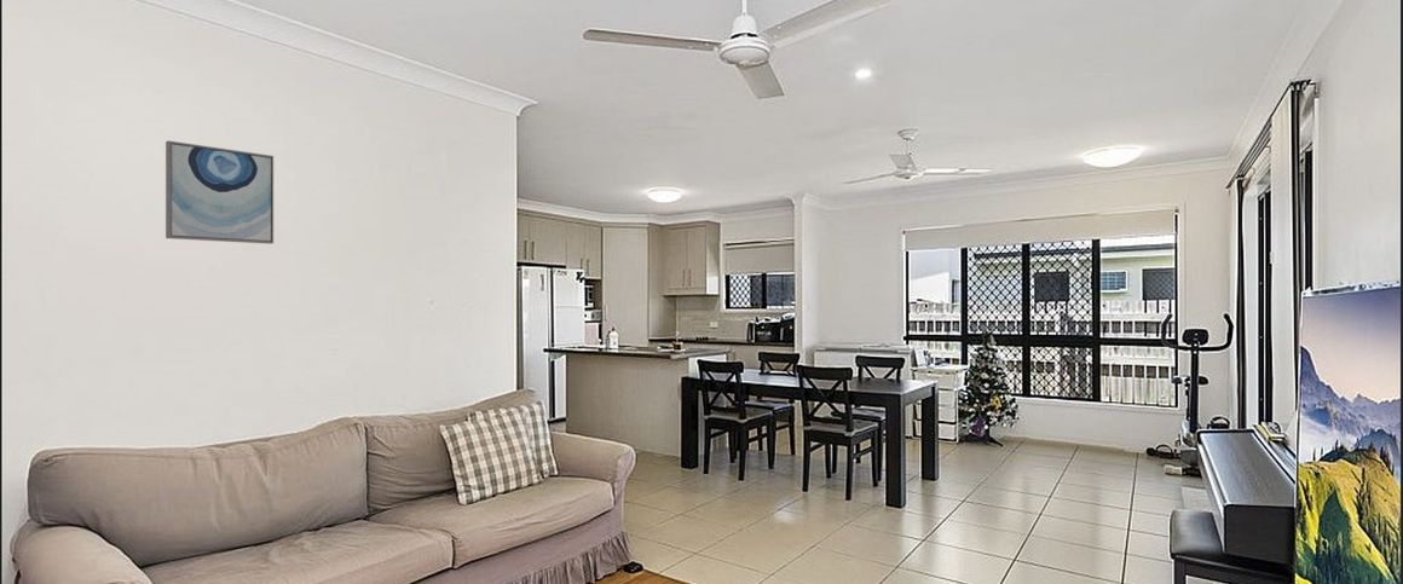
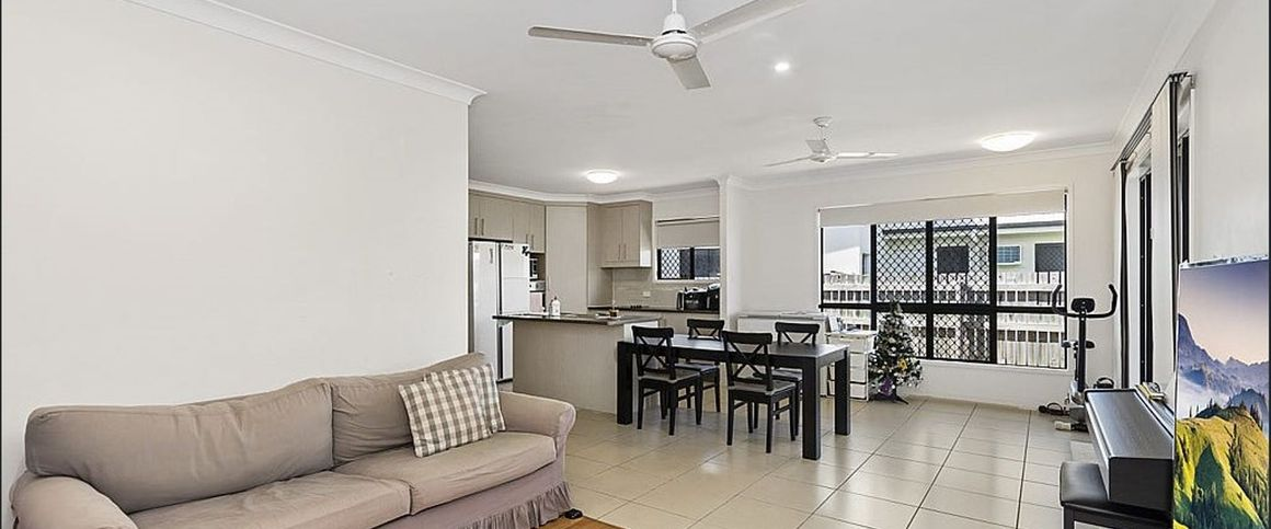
- wall art (221, 195)
